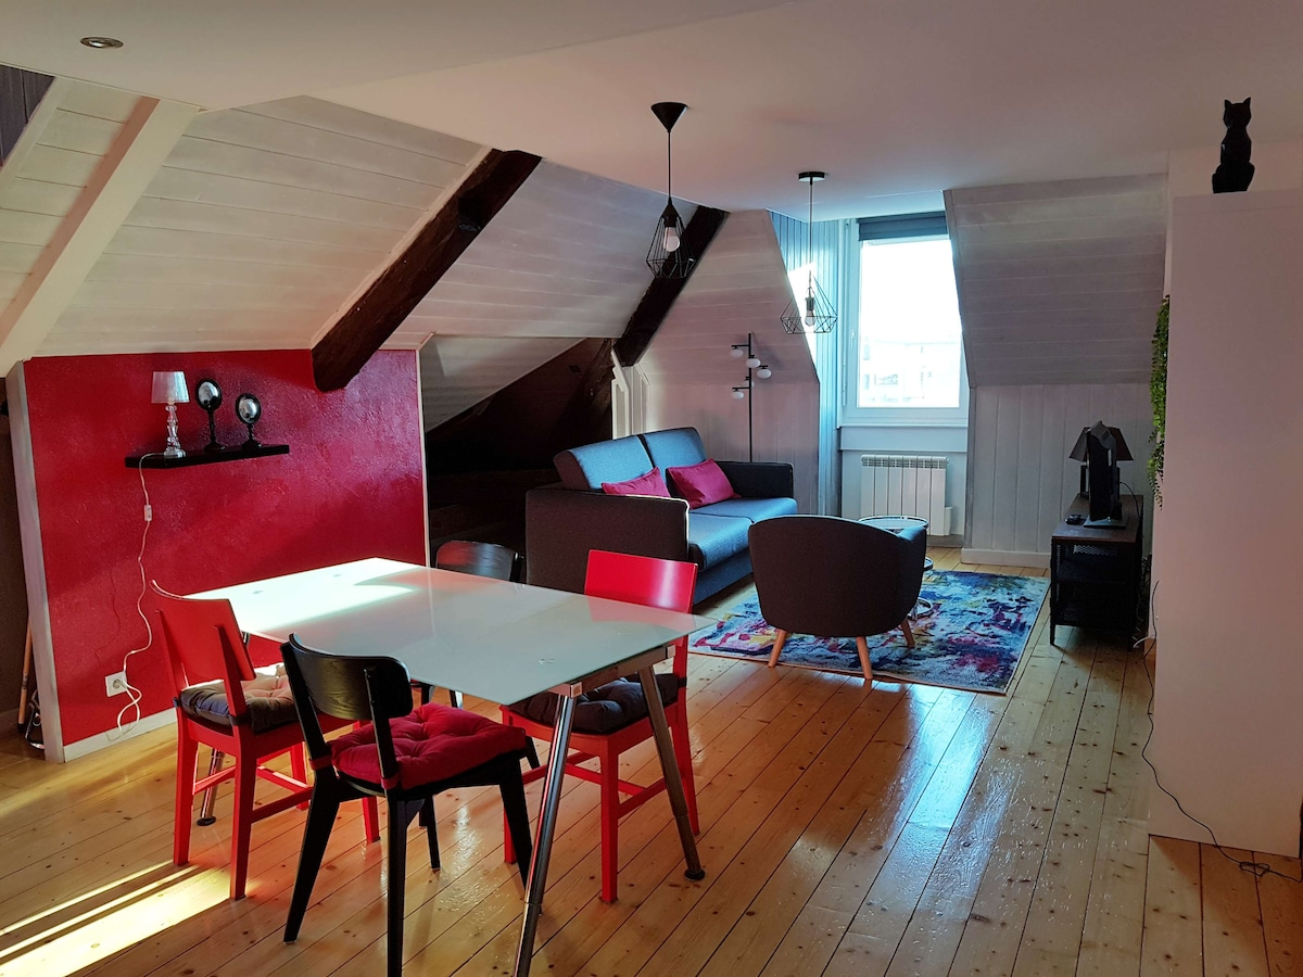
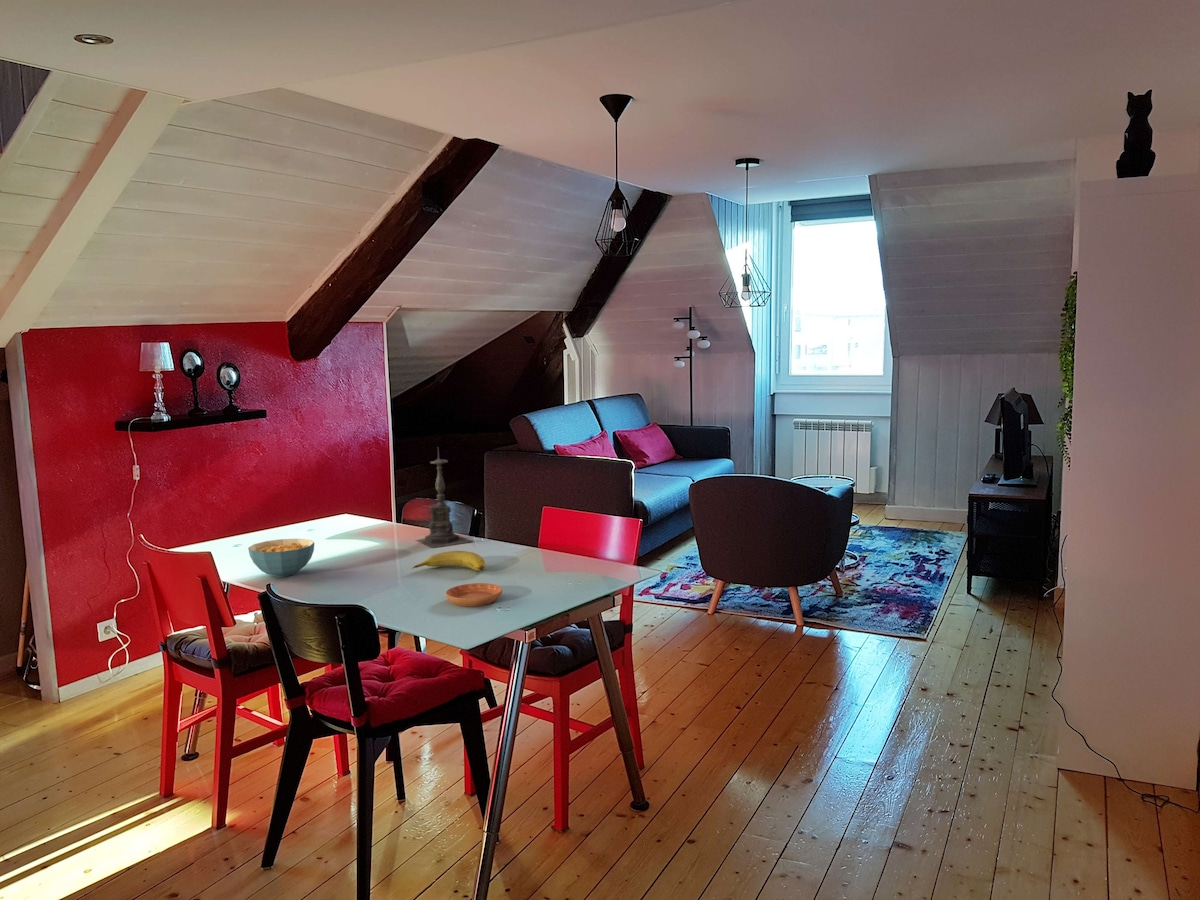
+ cereal bowl (282, 560)
+ candle holder (441, 494)
+ saucer (474, 595)
+ fruit (450, 563)
